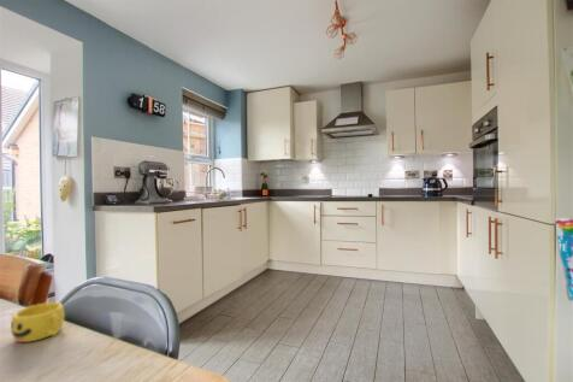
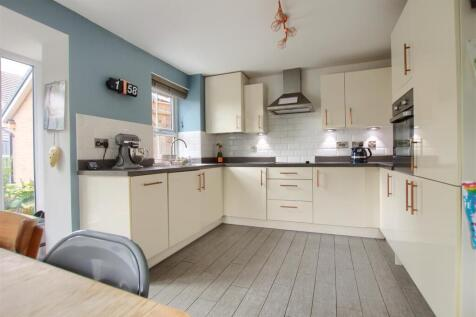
- cup (42, 322)
